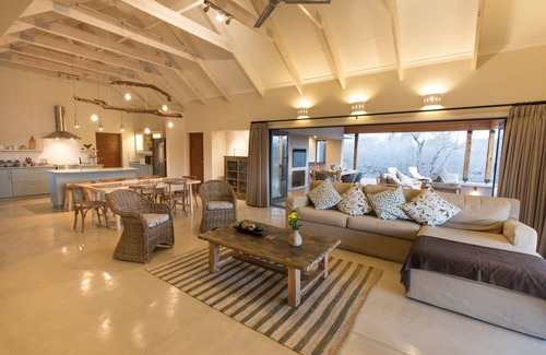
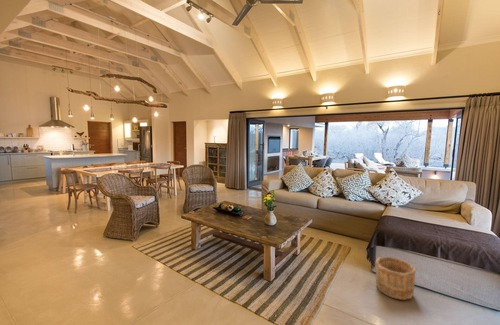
+ wooden bucket (394, 277)
